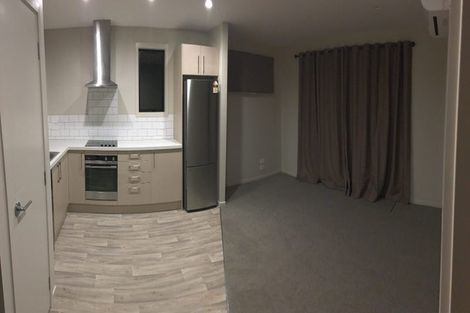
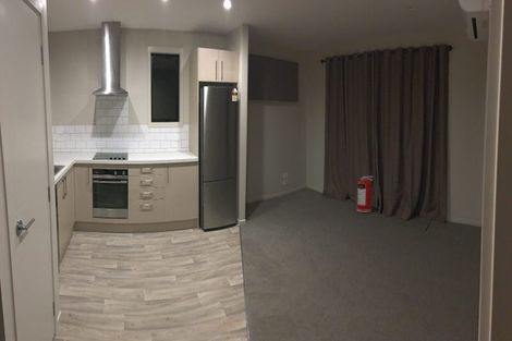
+ fire extinguisher (367, 193)
